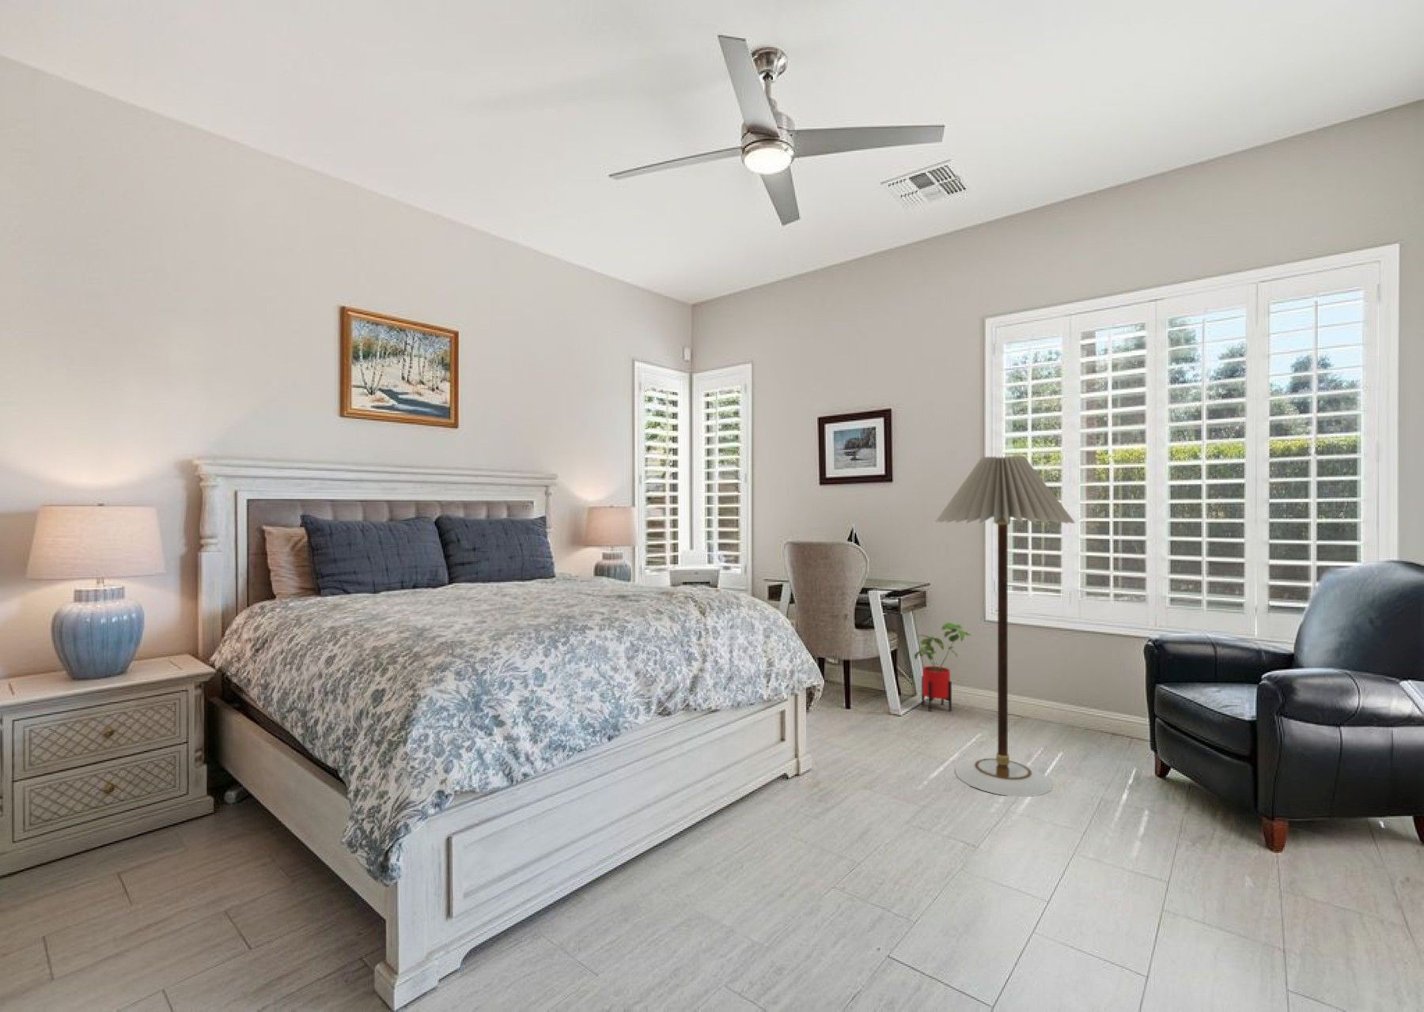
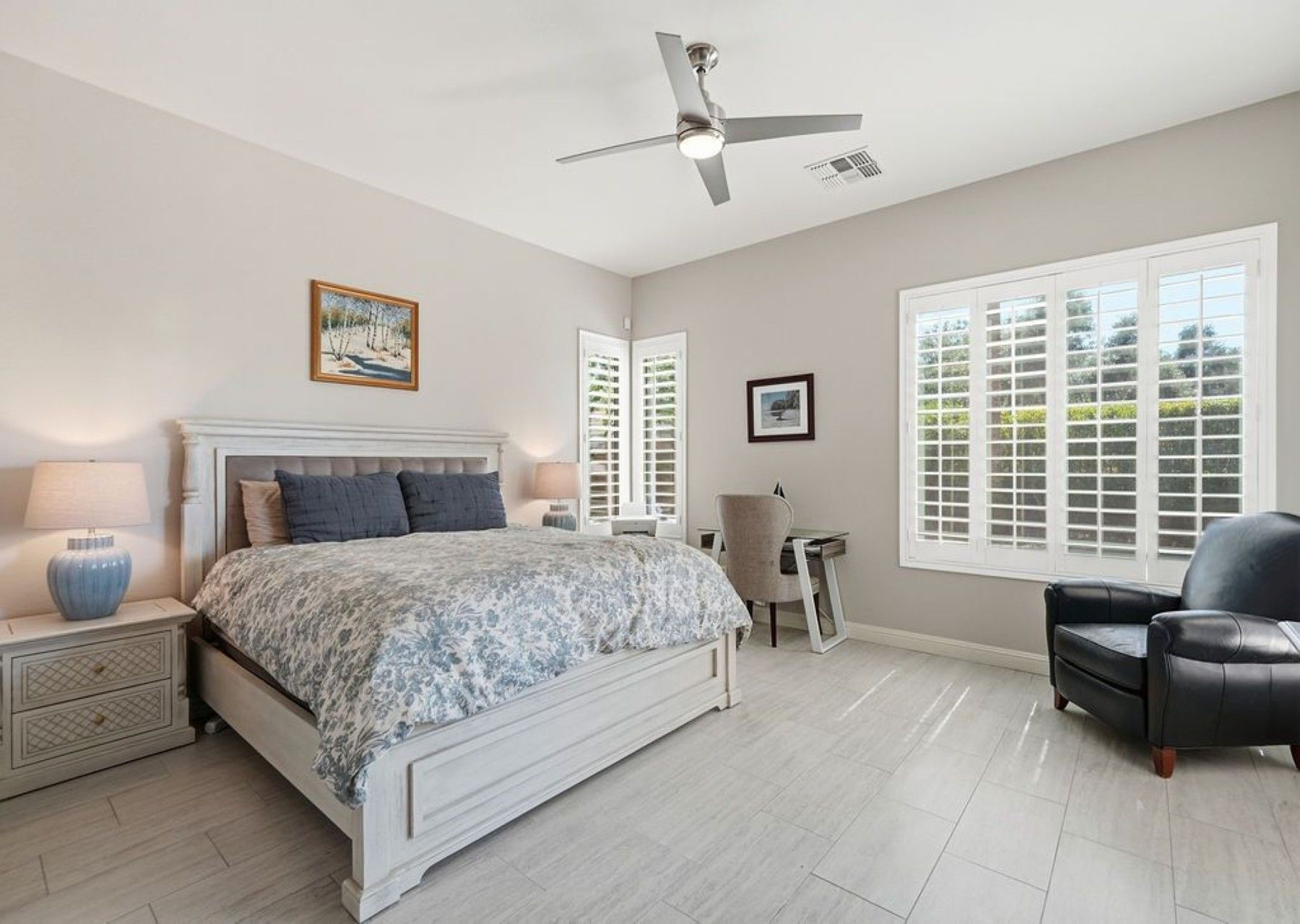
- house plant (939, 667)
- floor lamp (1002, 617)
